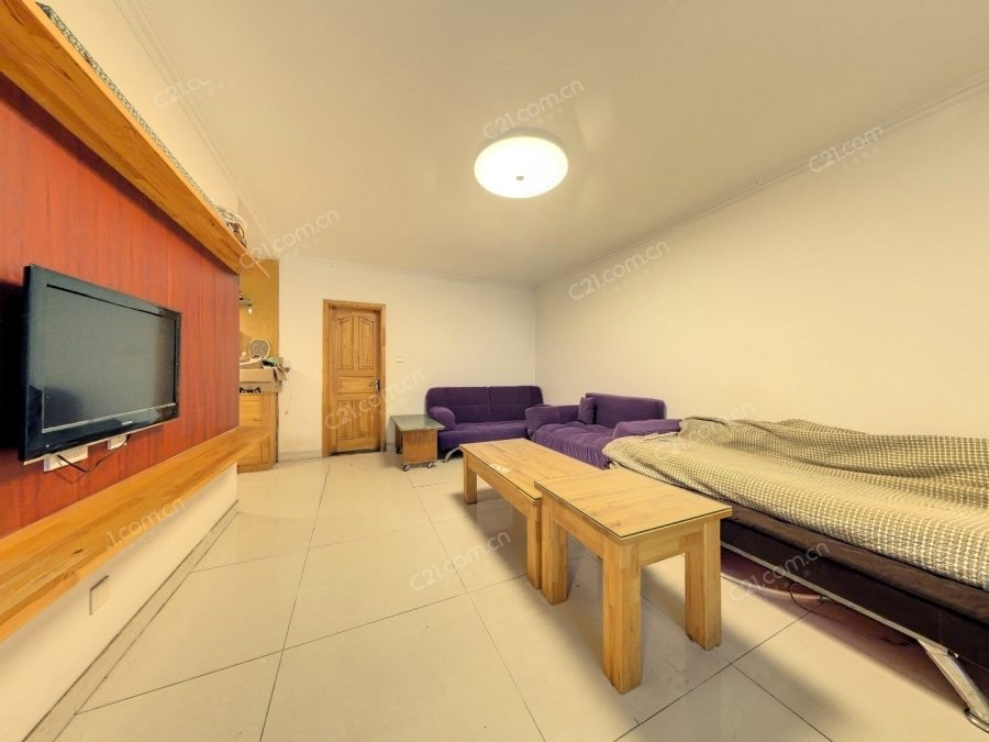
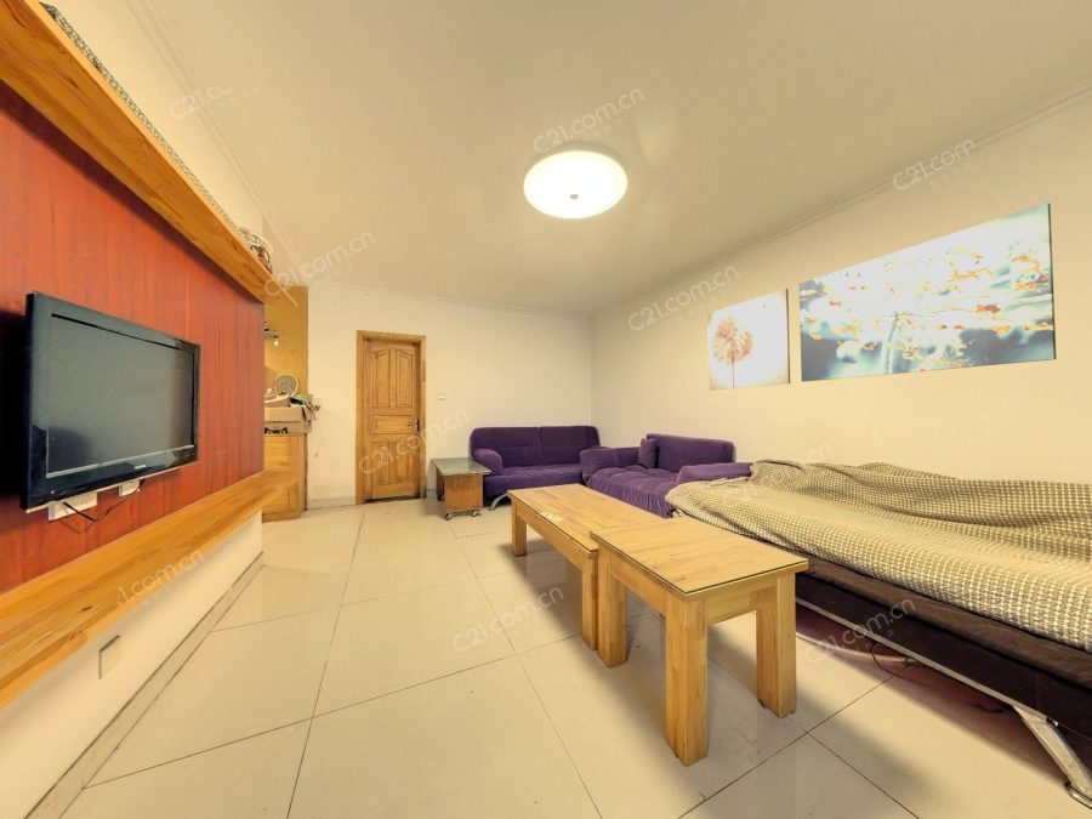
+ wall art (897, 312)
+ wall art (744, 345)
